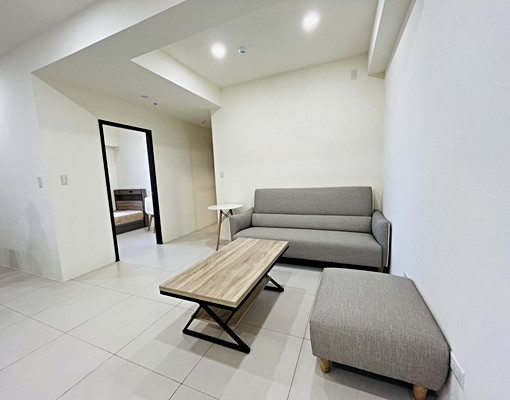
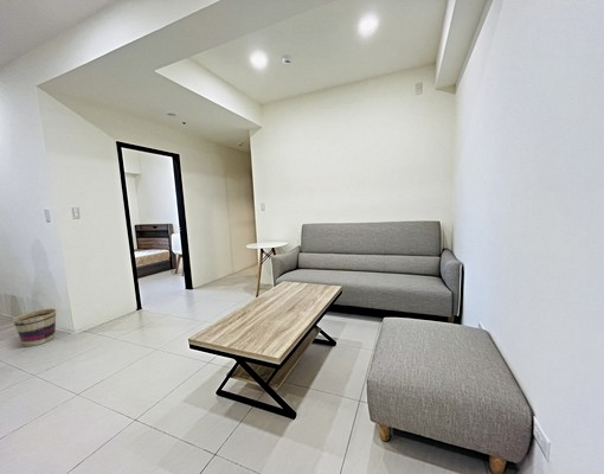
+ basket (37, 327)
